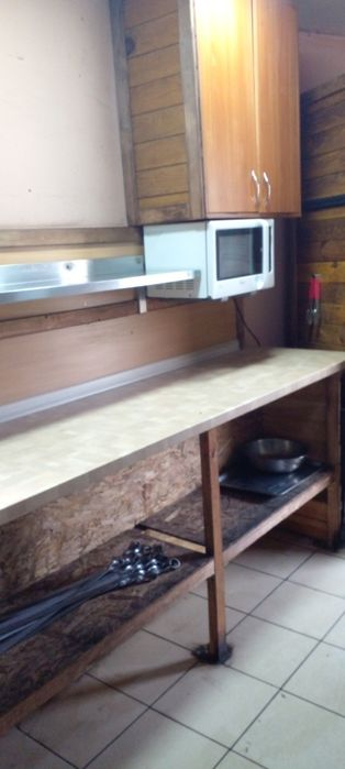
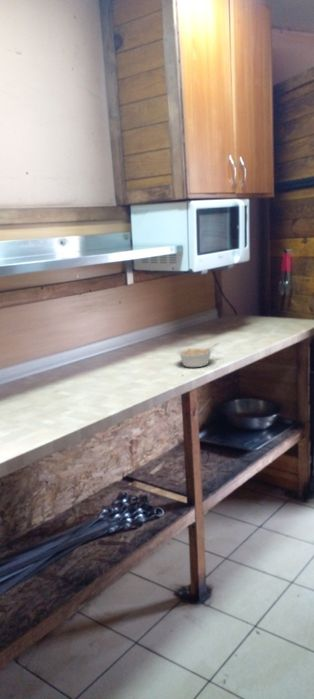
+ legume (196, 355)
